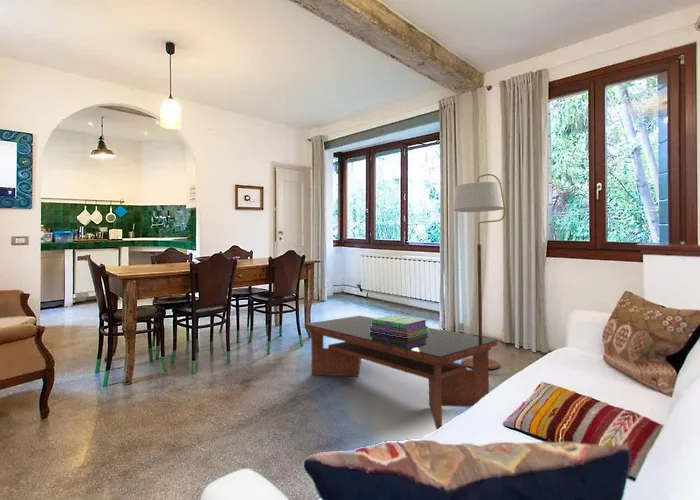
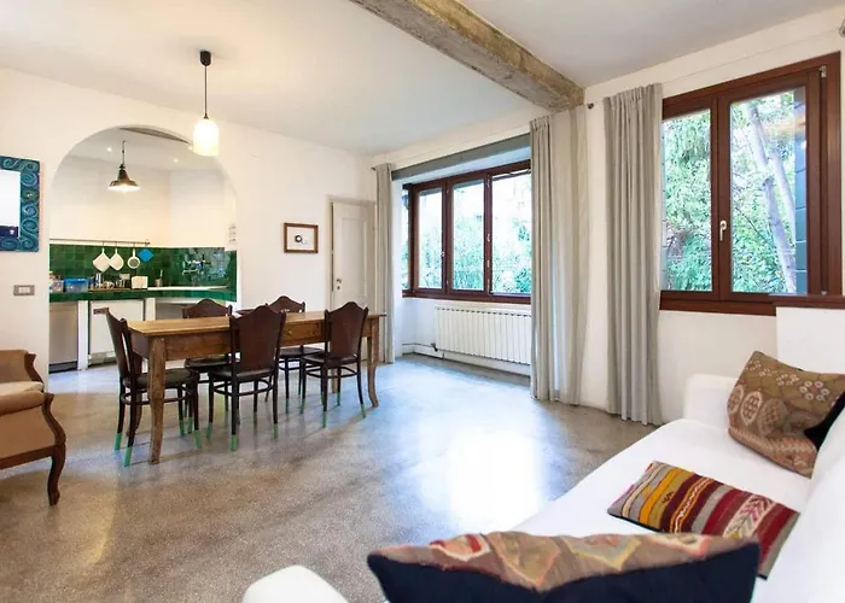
- stack of books (398, 325)
- coffee table (390, 360)
- floor lamp (480, 269)
